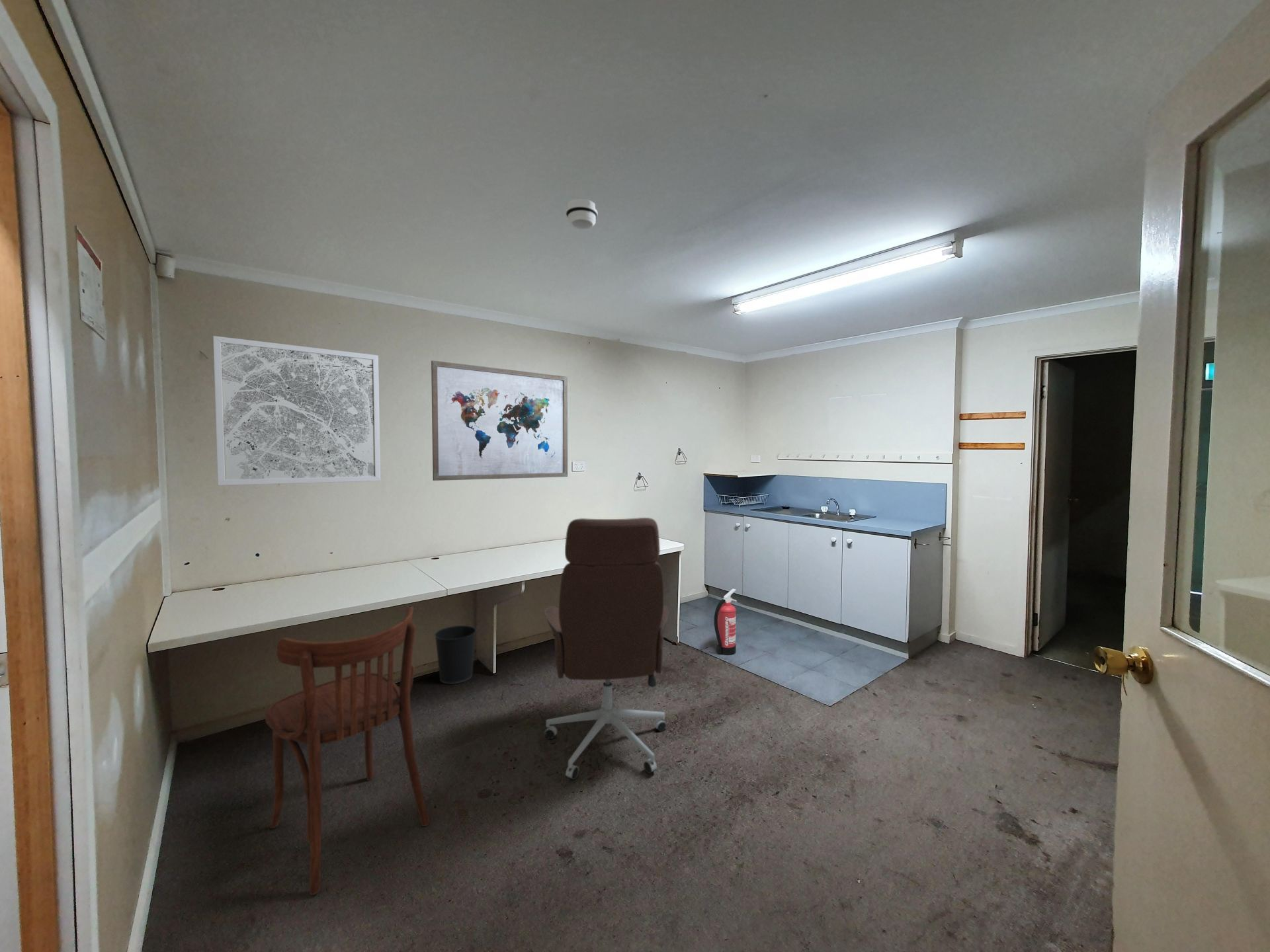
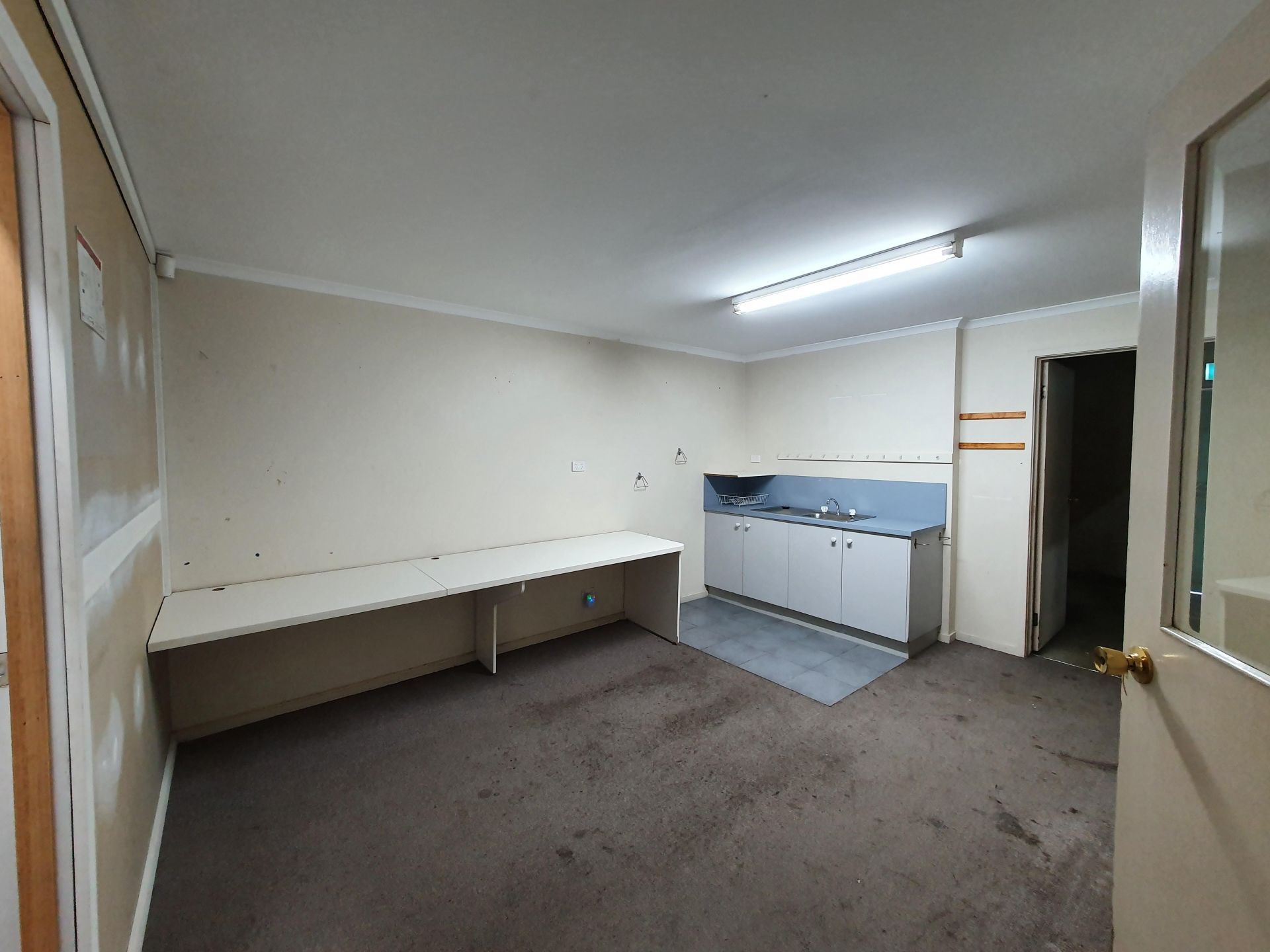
- wastebasket (456, 654)
- smoke detector (581, 214)
- wall art (304, 415)
- wall art (505, 424)
- dining chair (345, 721)
- office chair (608, 630)
- fire extinguisher (724, 621)
